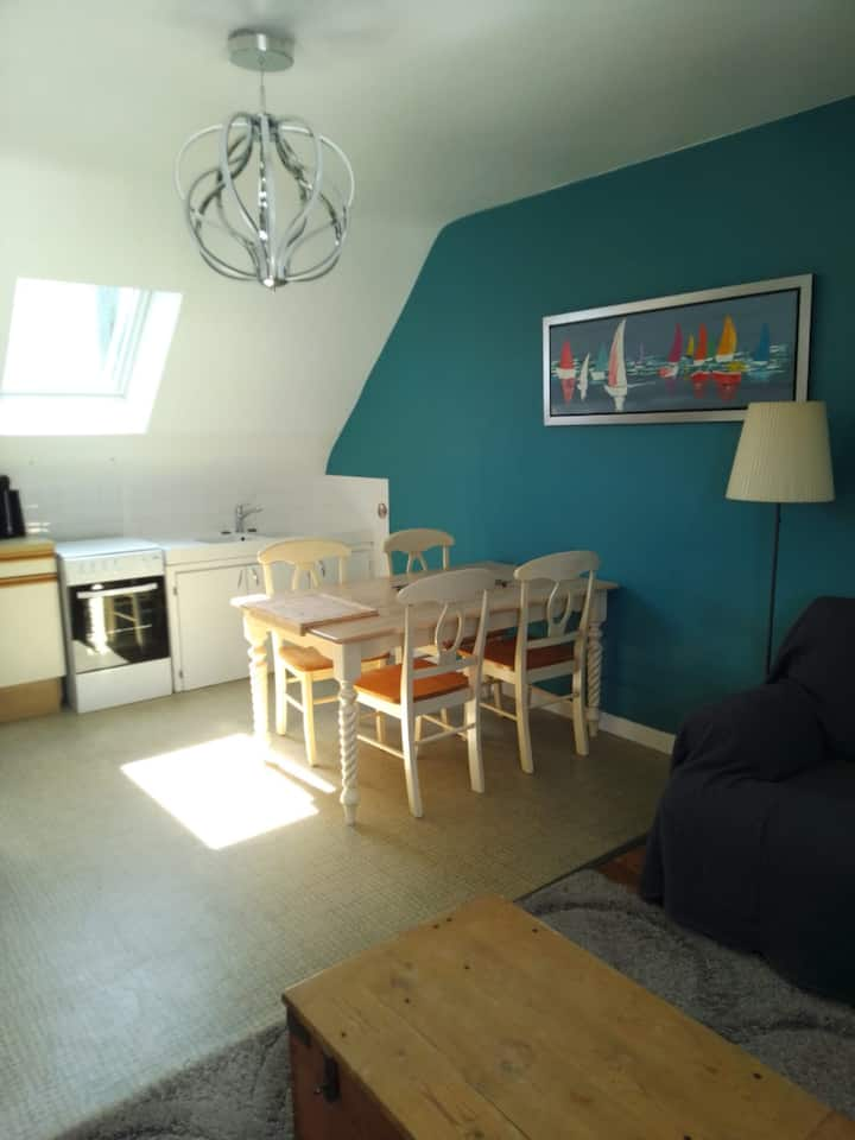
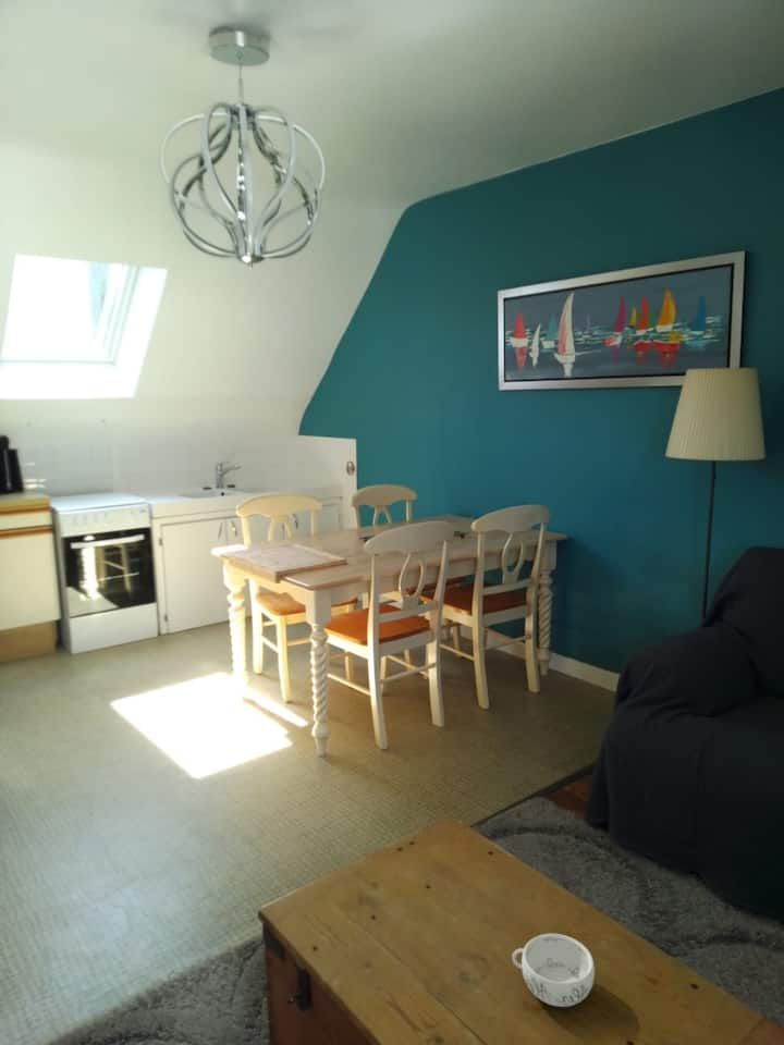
+ decorative bowl (551, 971)
